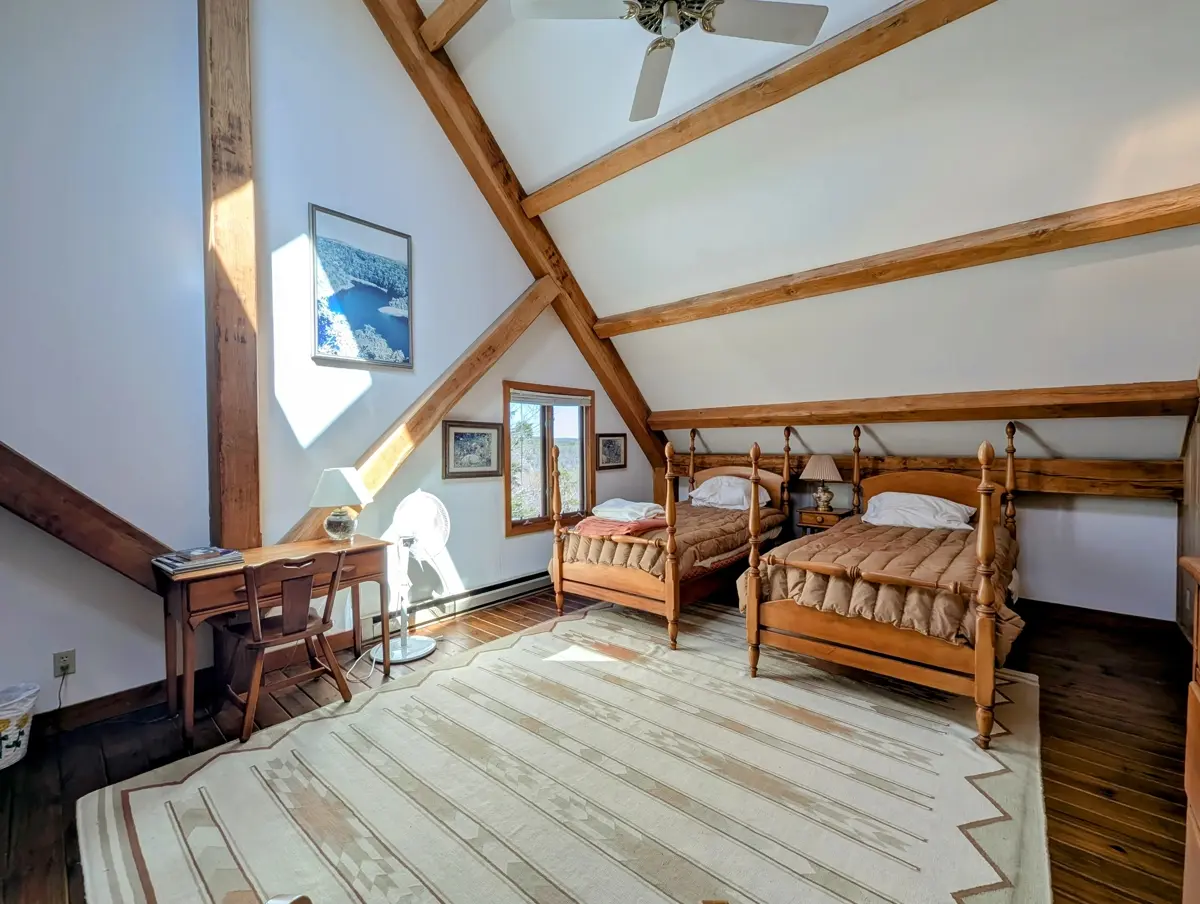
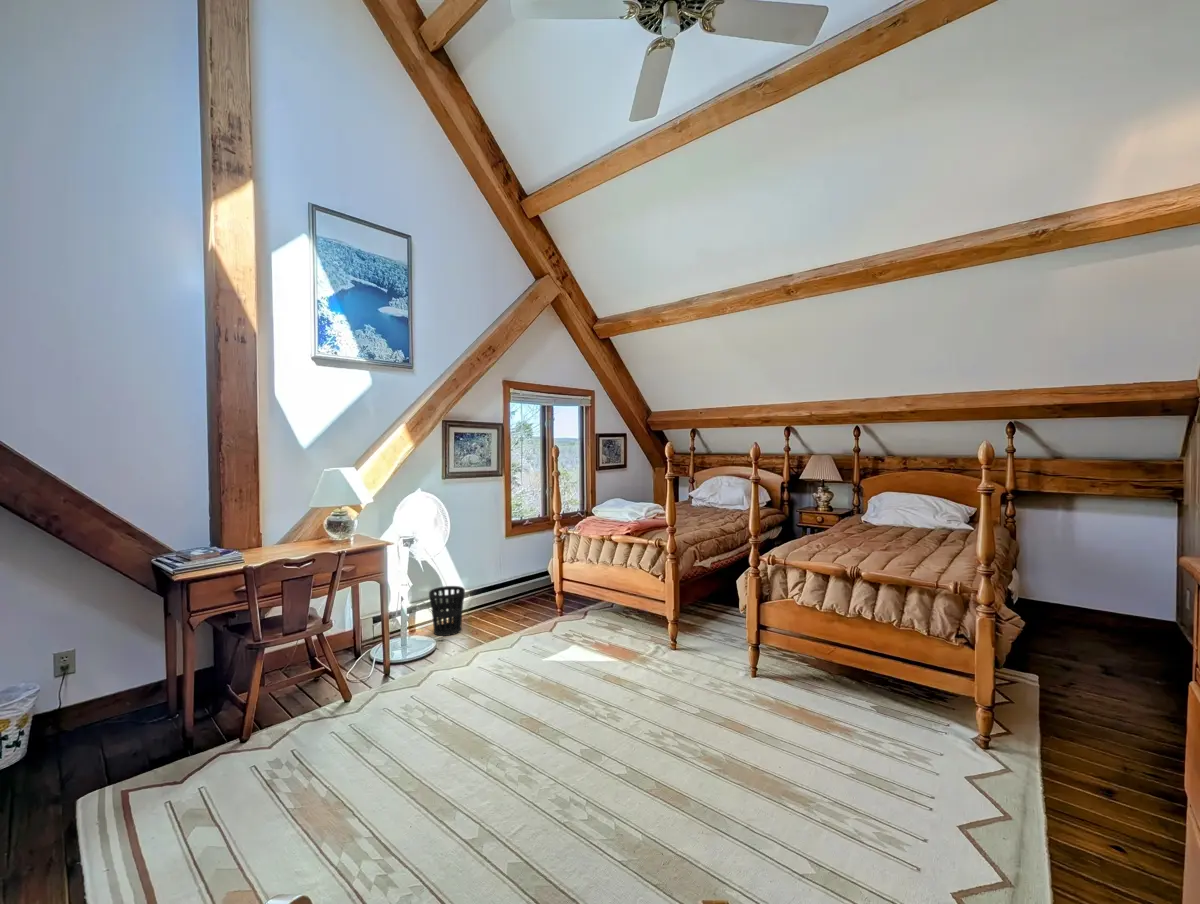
+ wastebasket (447, 611)
